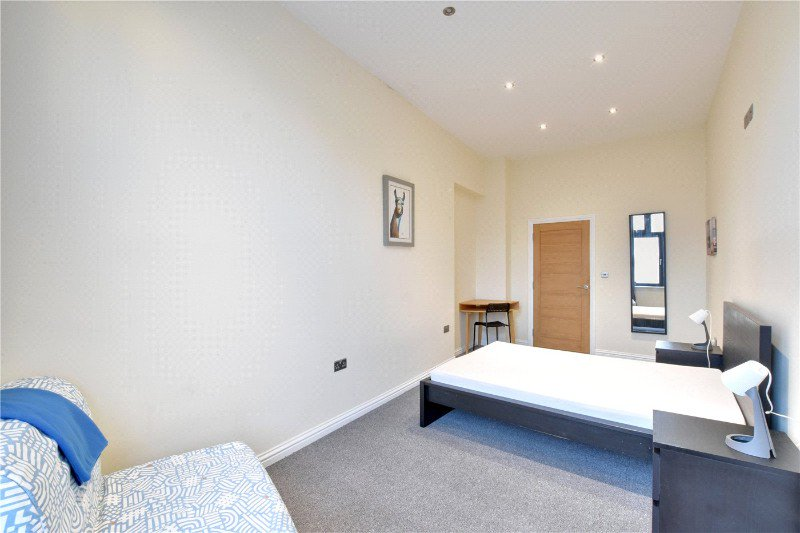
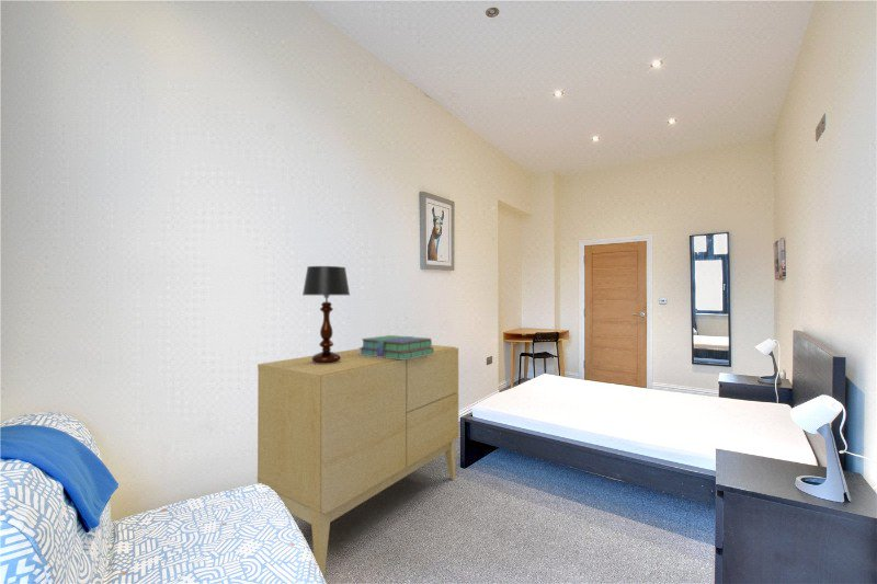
+ stack of books (396, 345)
+ table lamp (326, 313)
+ sideboard (372, 430)
